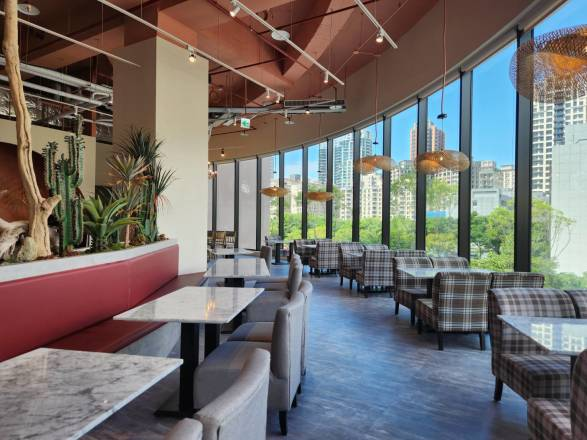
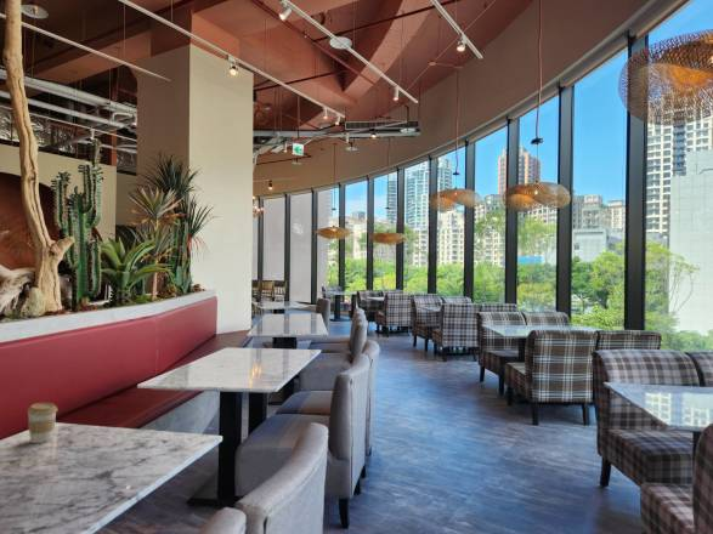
+ coffee cup (41, 421)
